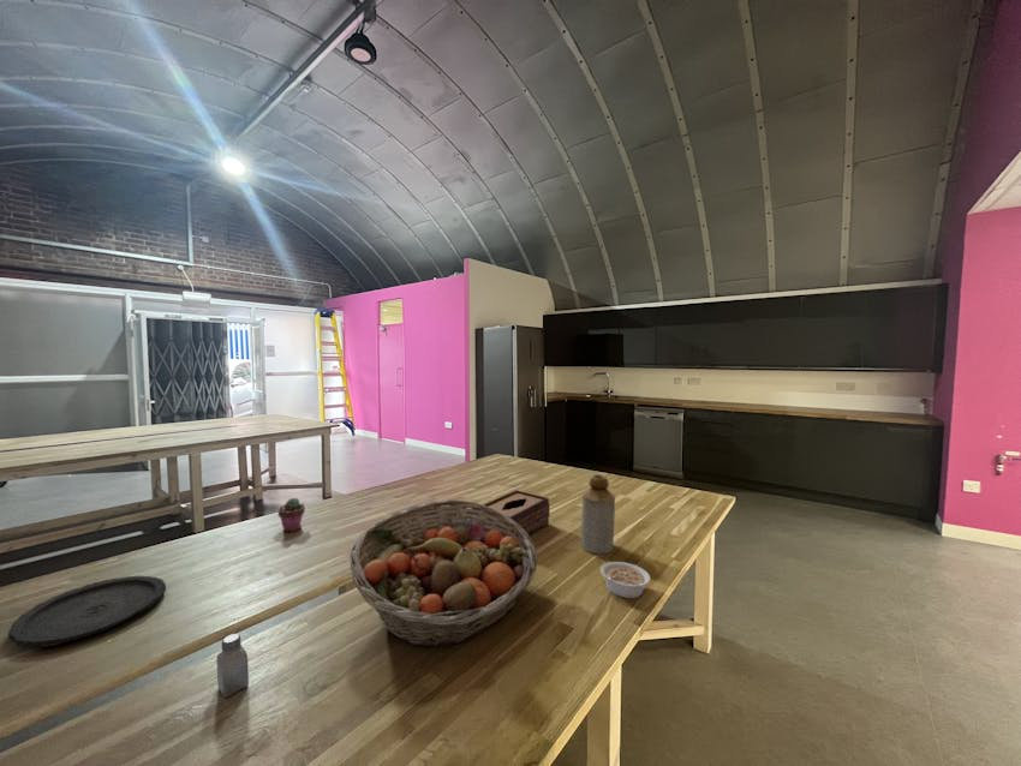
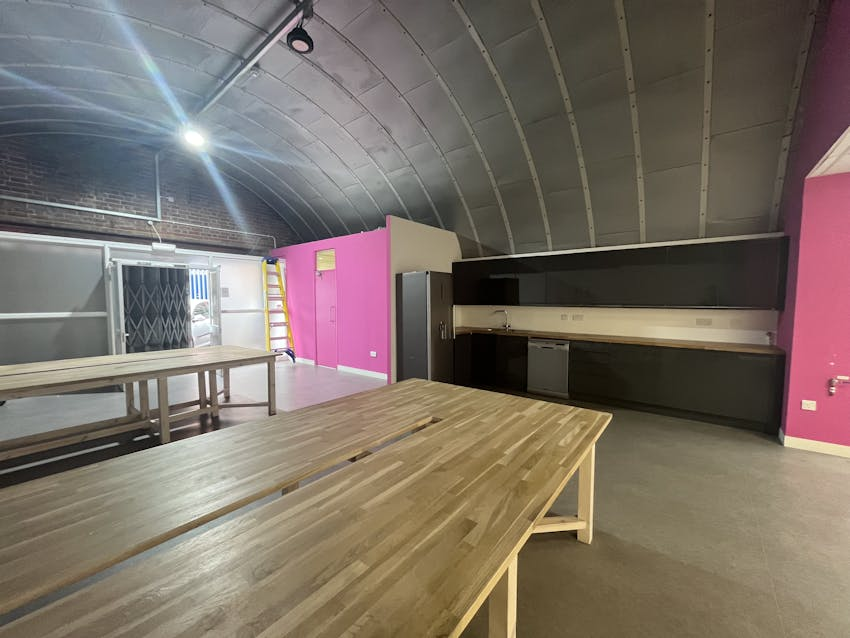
- potted succulent (292, 513)
- tissue box (513, 515)
- plate (94, 608)
- fruit basket (449, 563)
- bottle (597, 510)
- saltshaker (232, 662)
- legume (626, 580)
